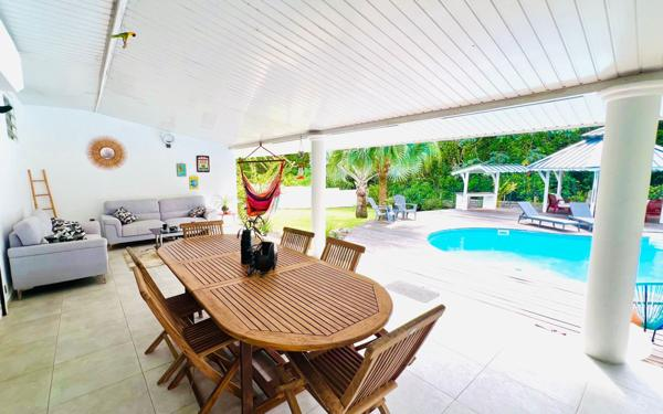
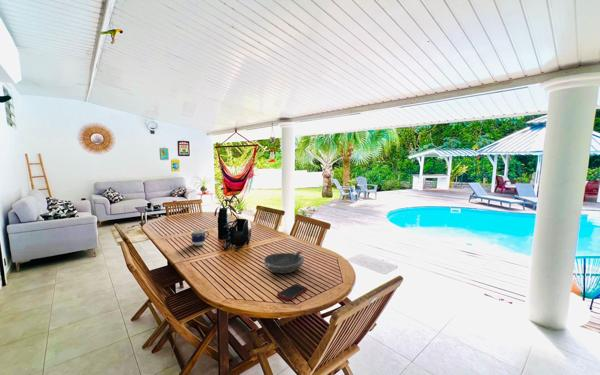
+ cell phone (292, 291)
+ bowl (284, 262)
+ cup (200, 237)
